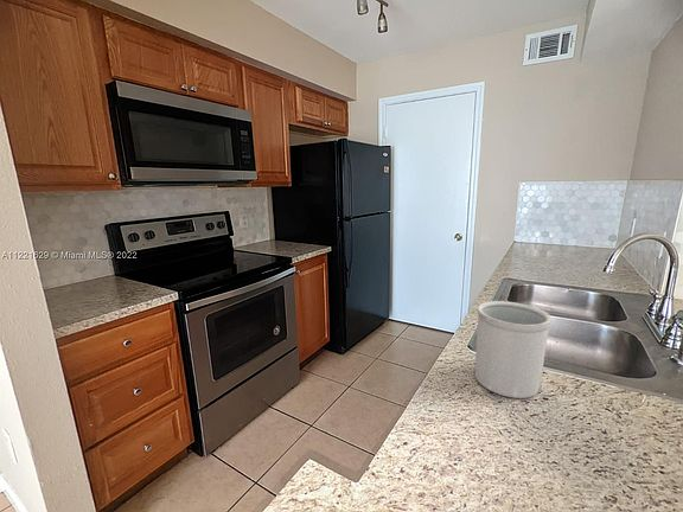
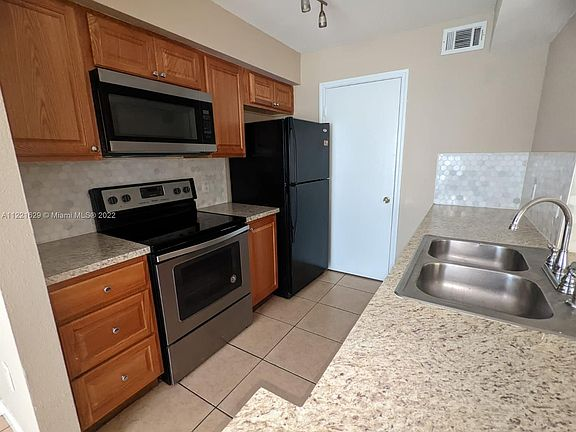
- utensil holder (509, 346)
